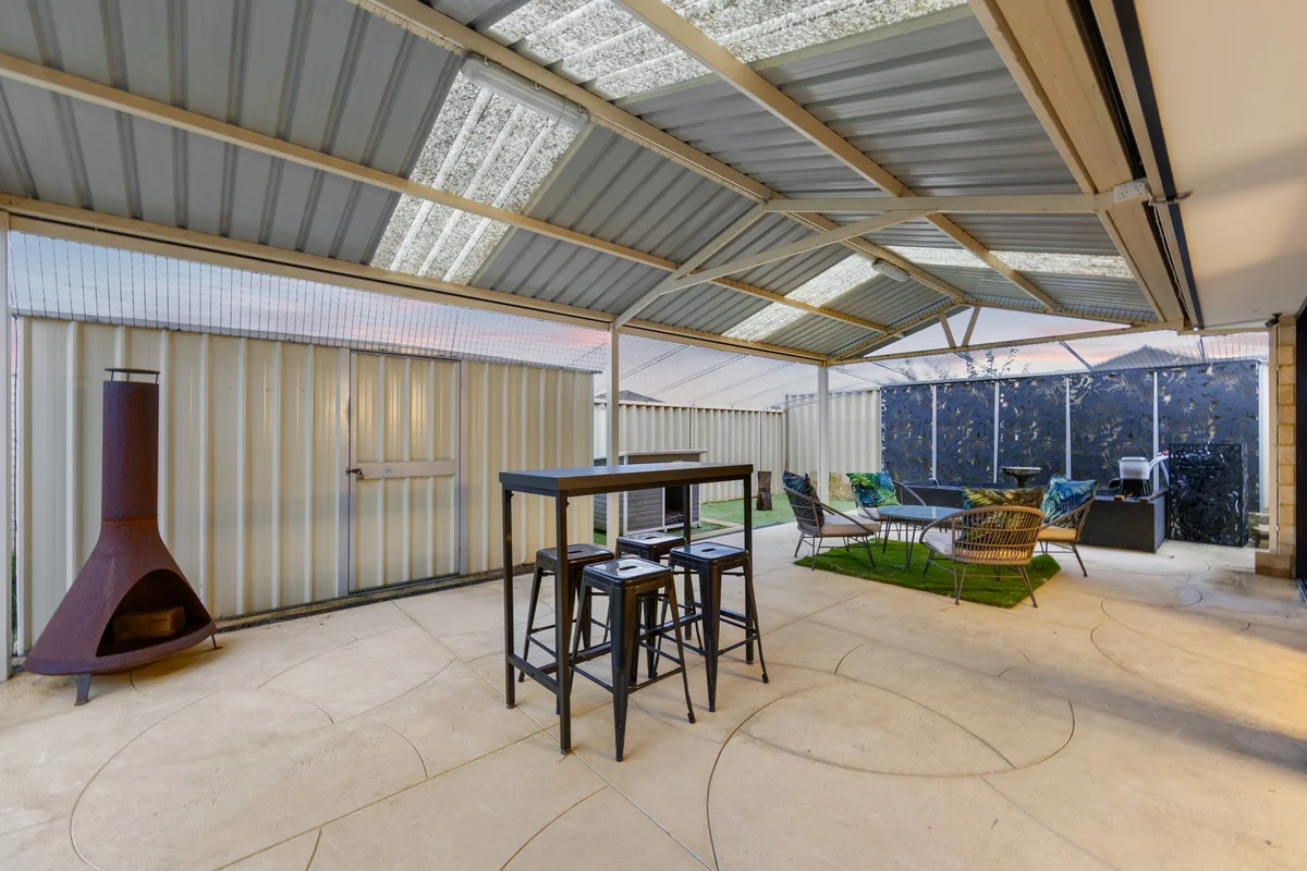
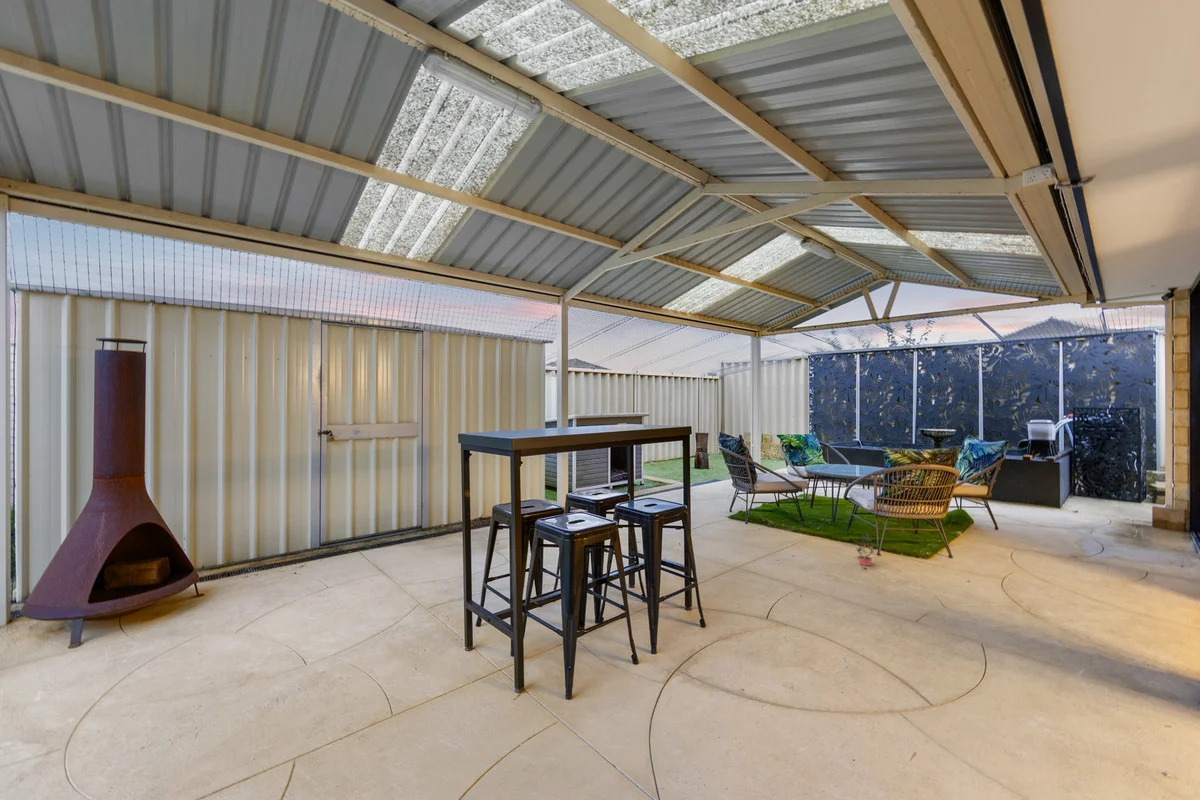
+ potted plant (863, 550)
